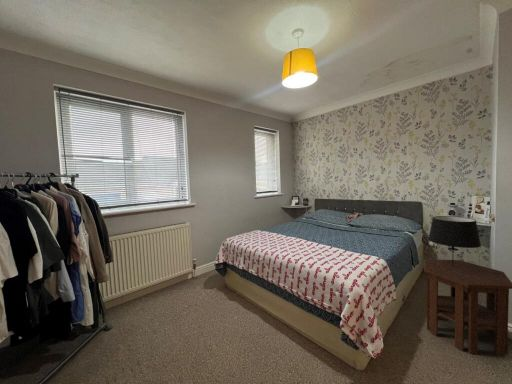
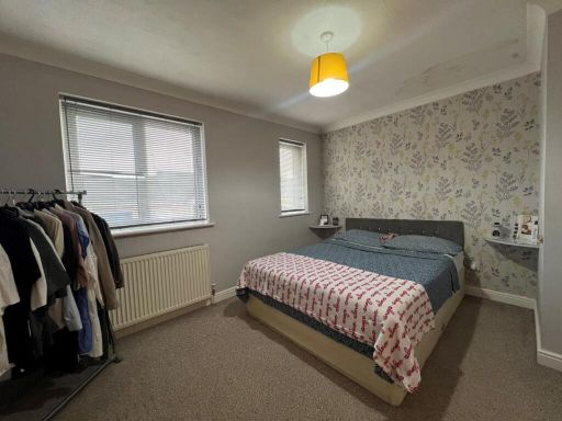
- side table (462, 301)
- table lamp (453, 242)
